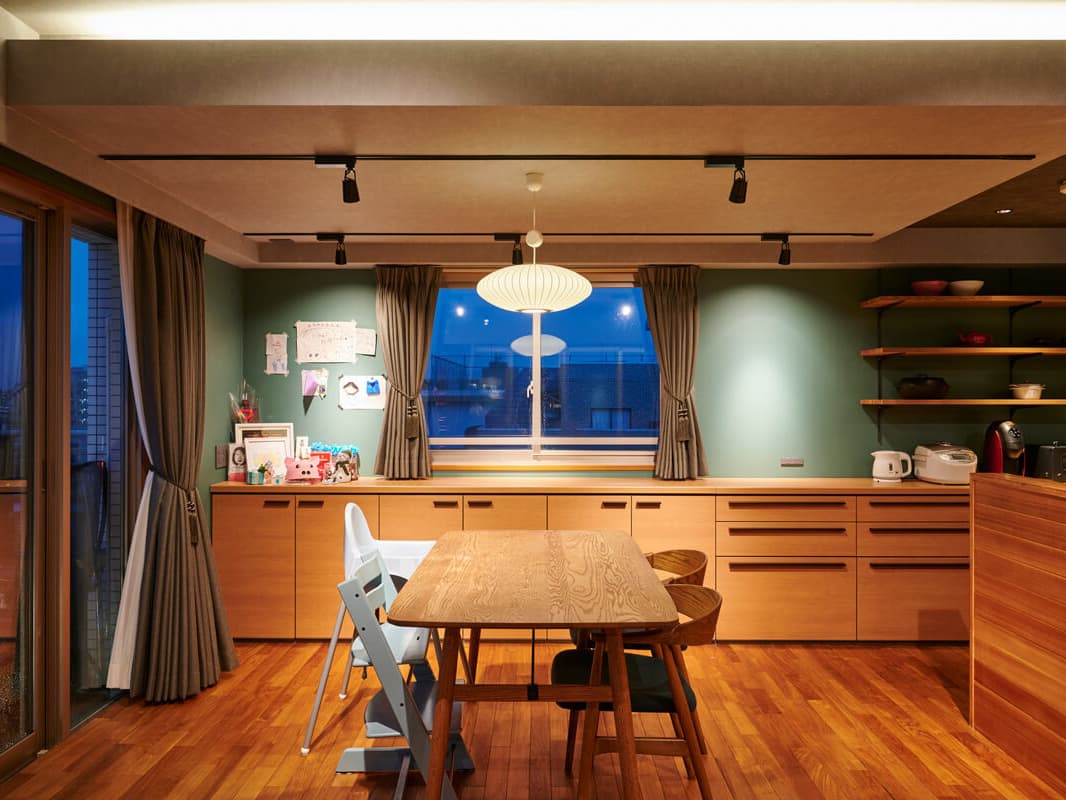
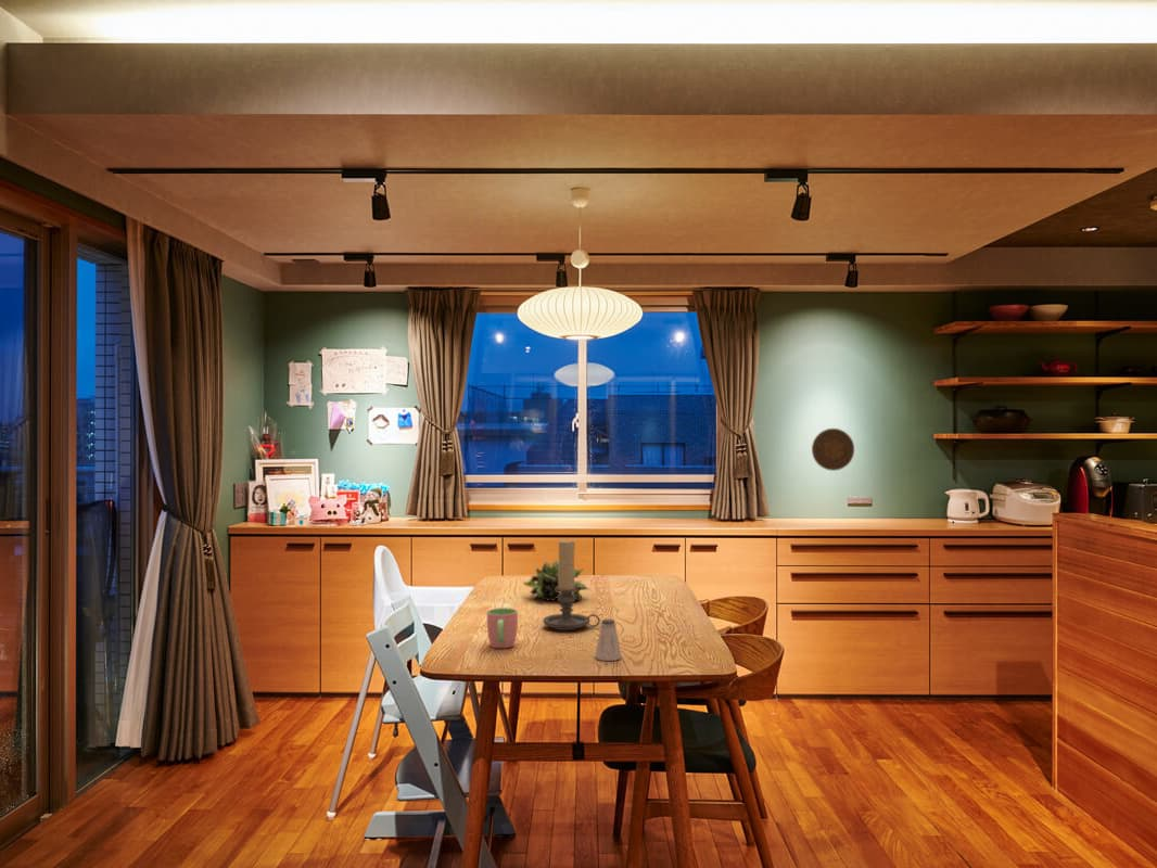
+ succulent plant (555, 577)
+ saltshaker (608, 638)
+ candle holder (571, 583)
+ cup (501, 629)
+ decorative plate (834, 449)
